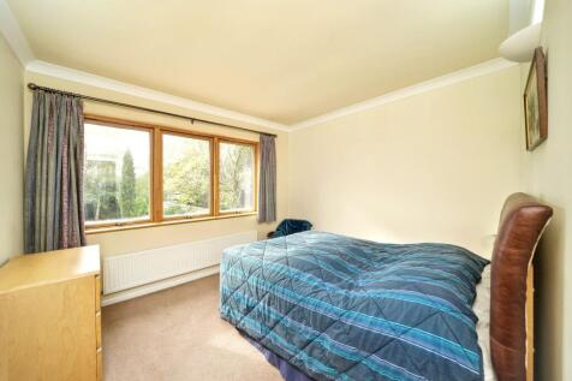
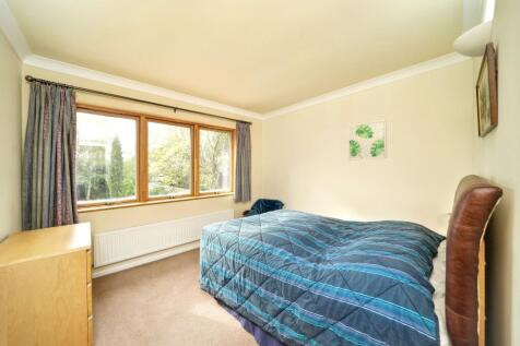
+ wall art (366, 141)
